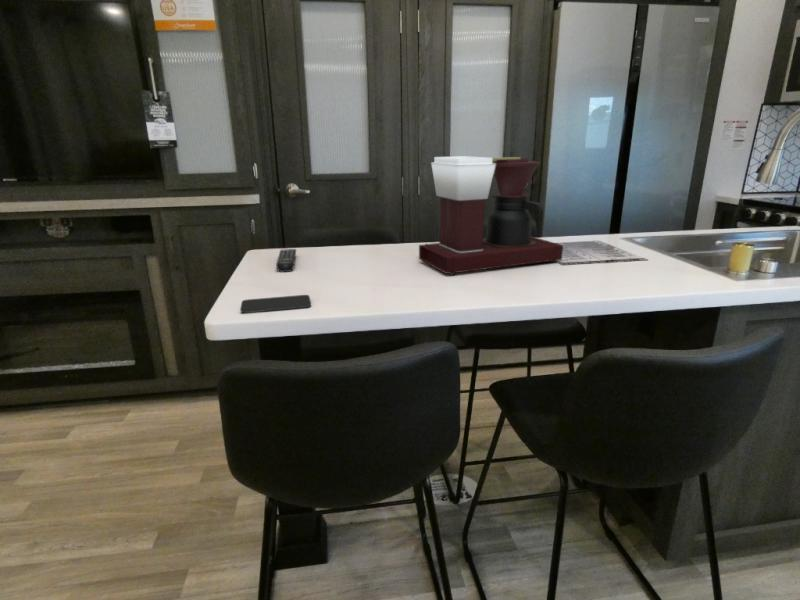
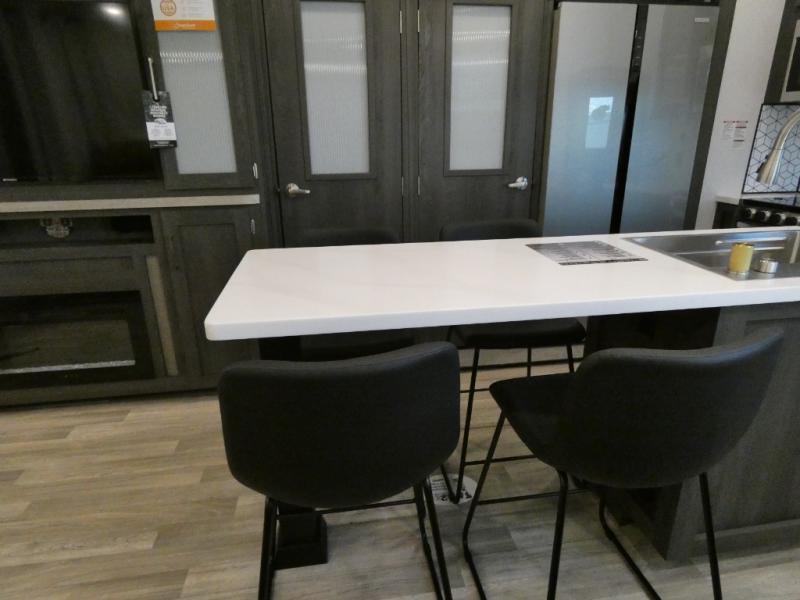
- remote control (287, 259)
- smartphone (276, 303)
- coffee maker (492, 211)
